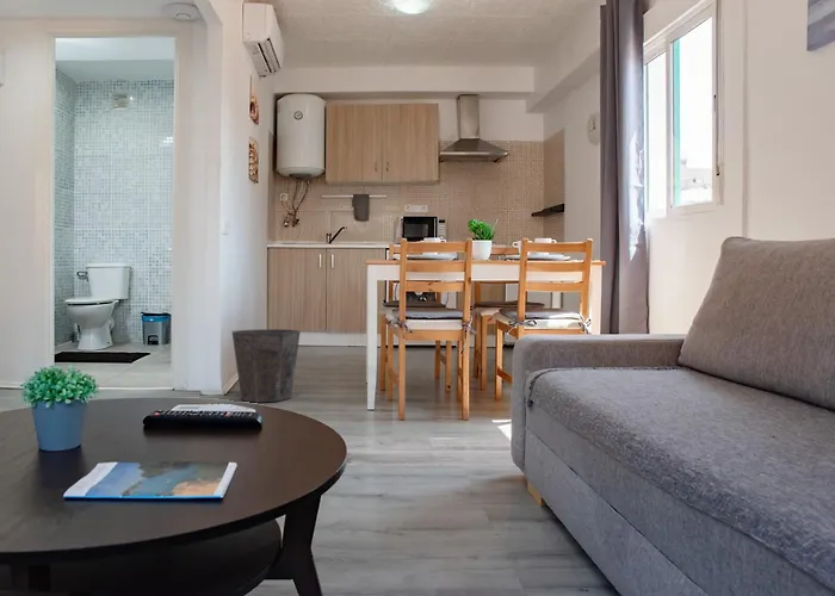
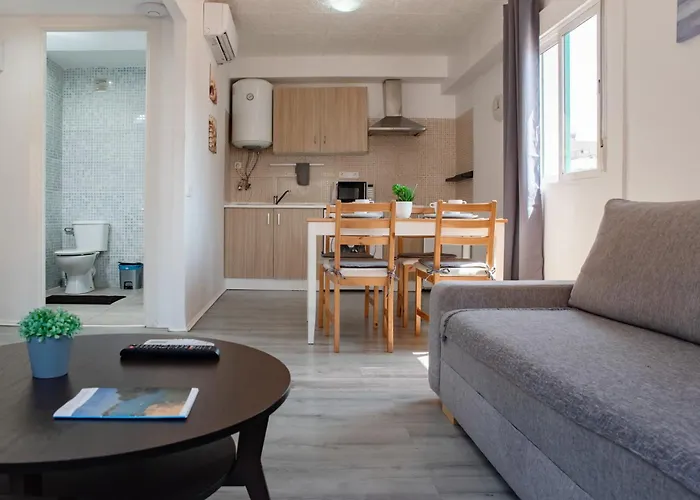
- waste bin (265, 364)
